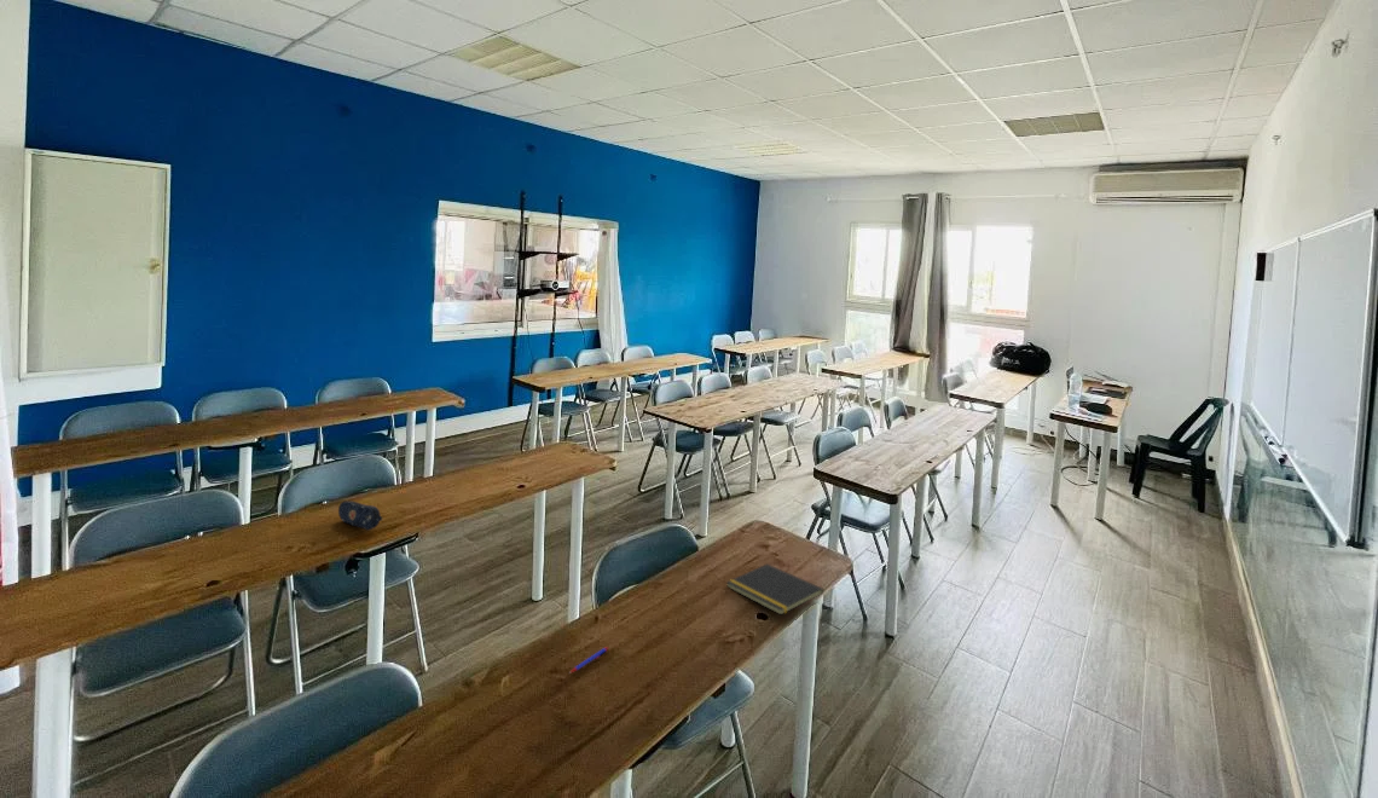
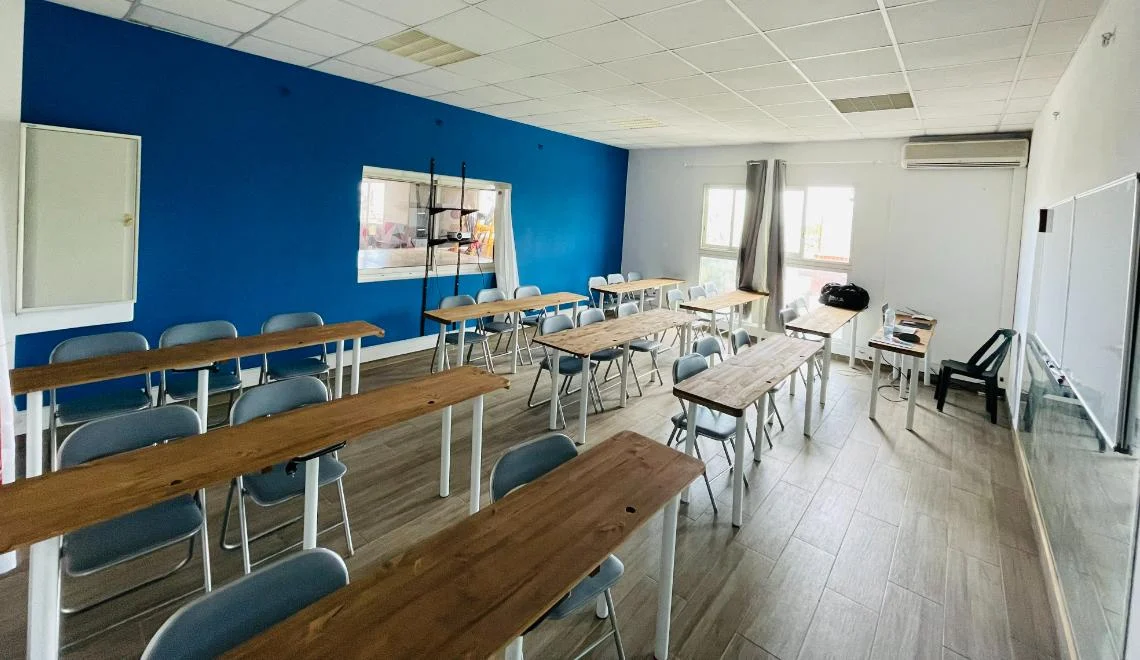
- pen (589, 659)
- notepad (774, 586)
- pencil case (358, 514)
